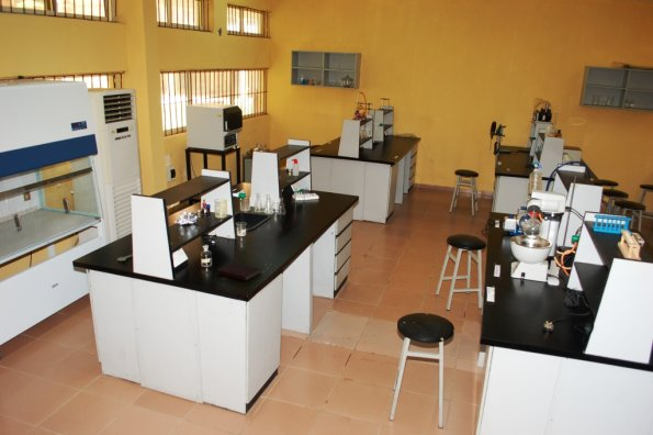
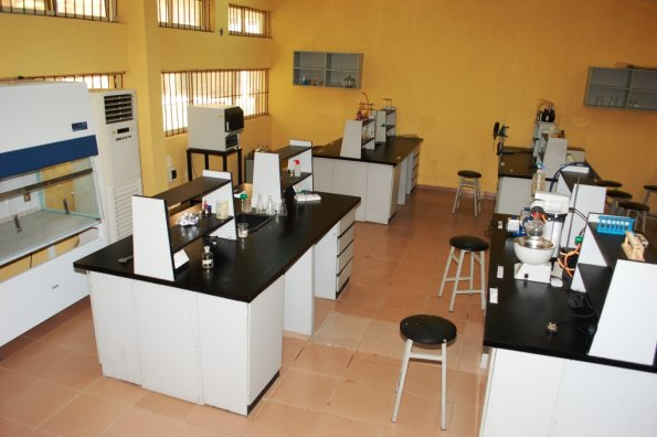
- notebook (238, 271)
